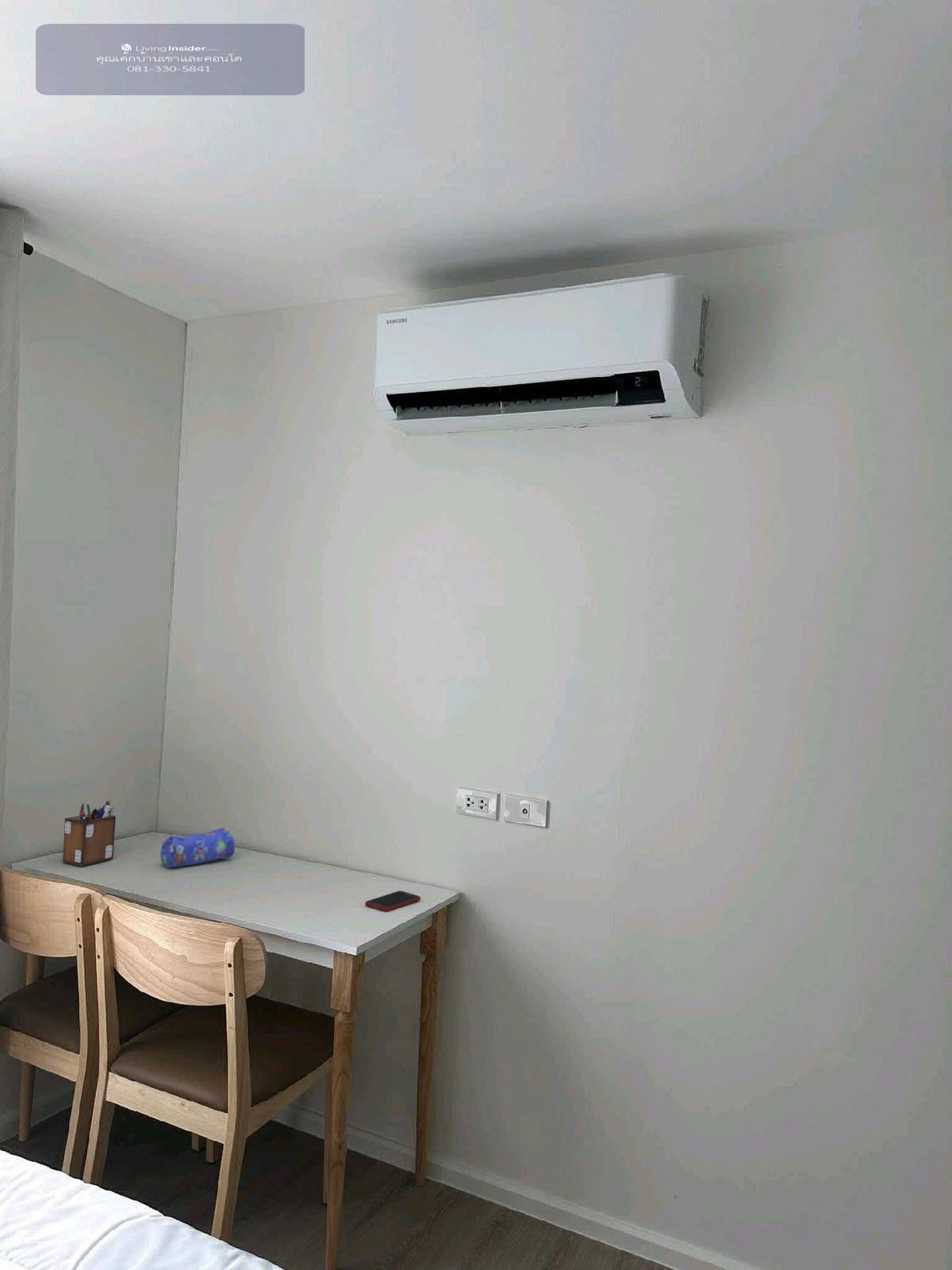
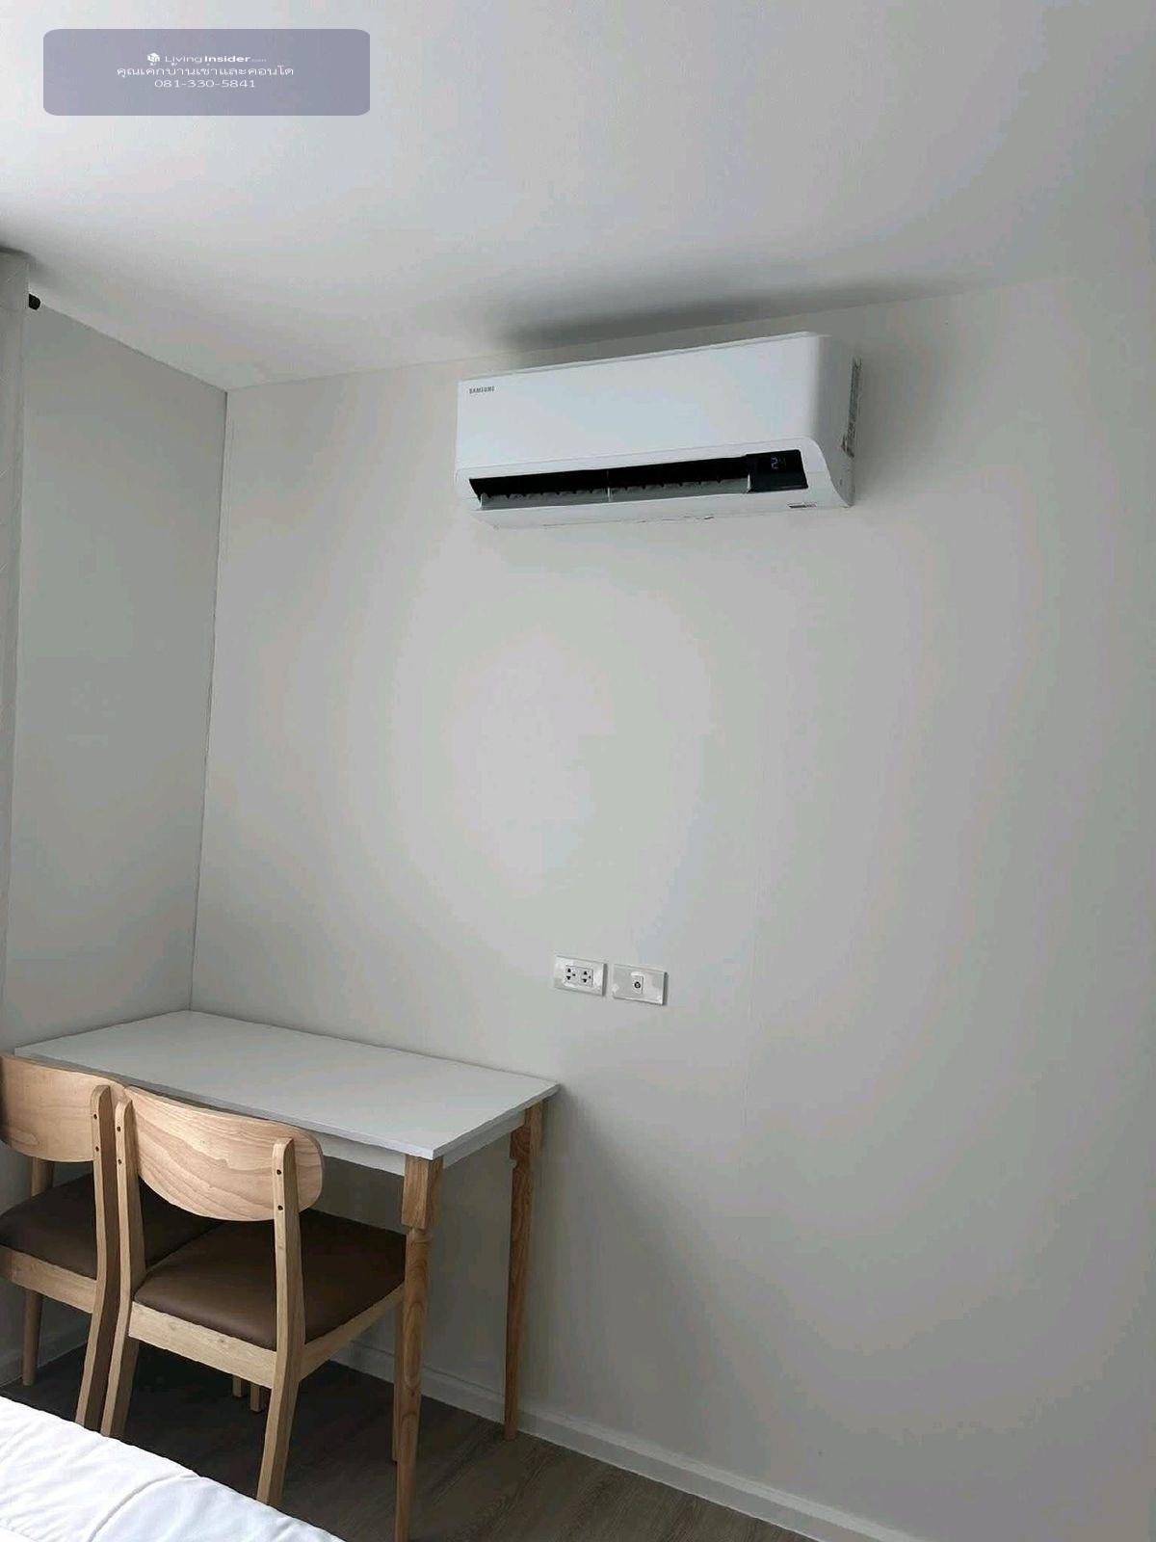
- desk organizer (90, 830)
- pencil case (198, 847)
- cell phone (393, 901)
